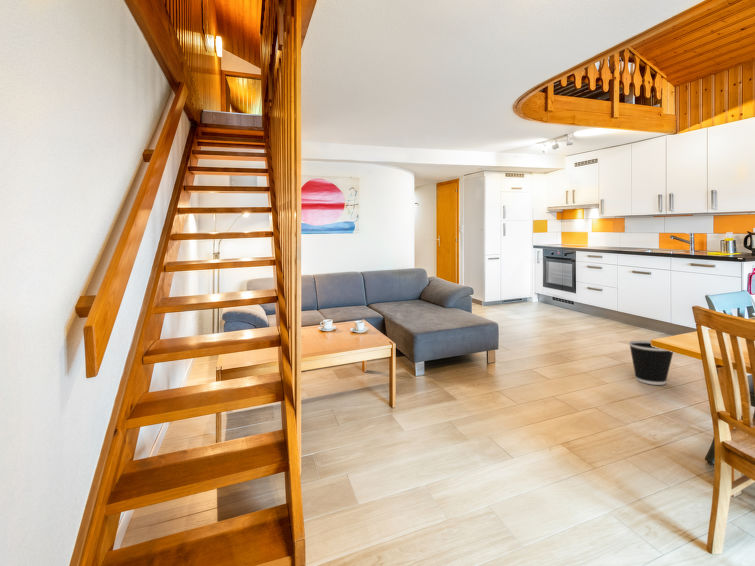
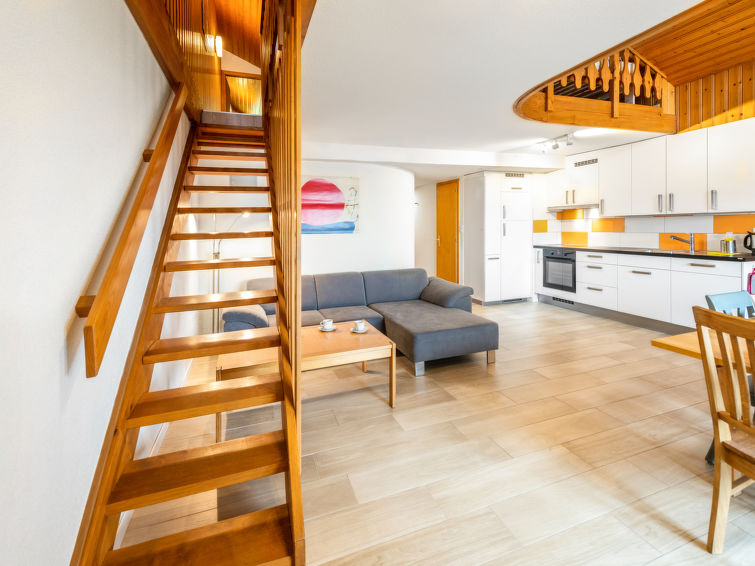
- wastebasket (650, 362)
